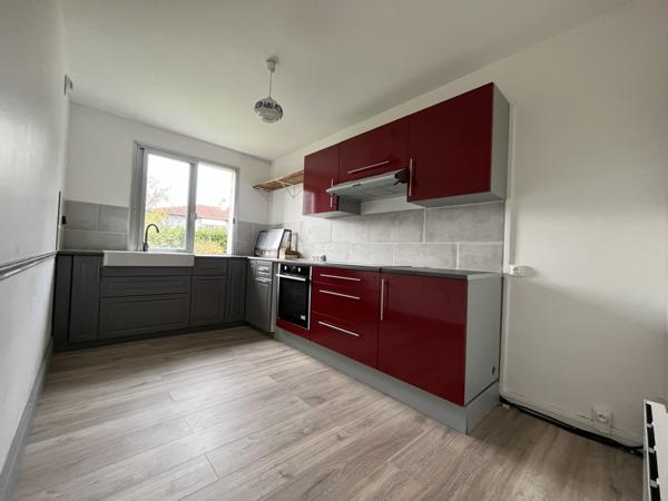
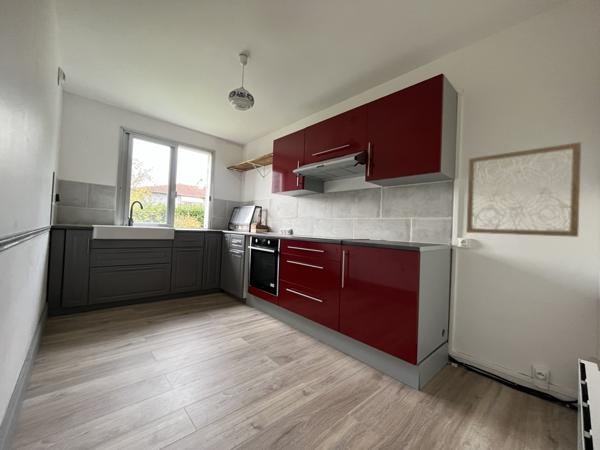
+ wall art (518, 195)
